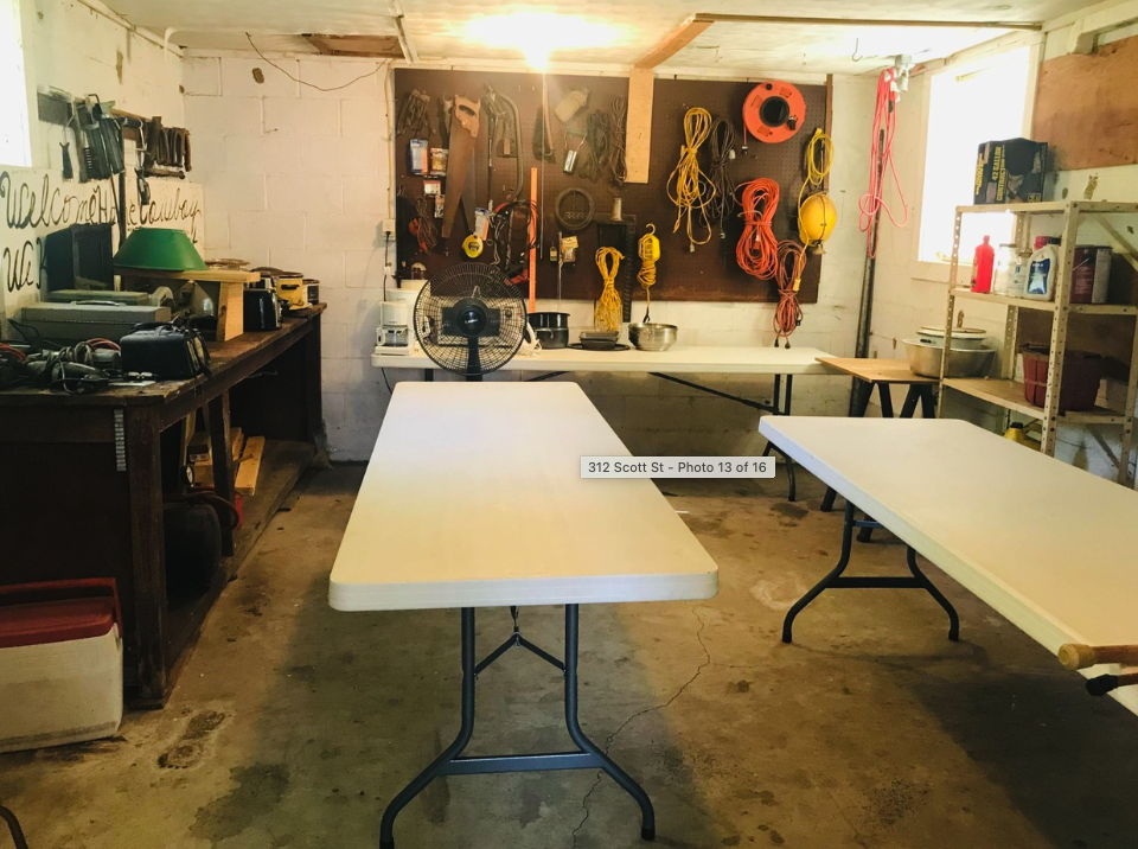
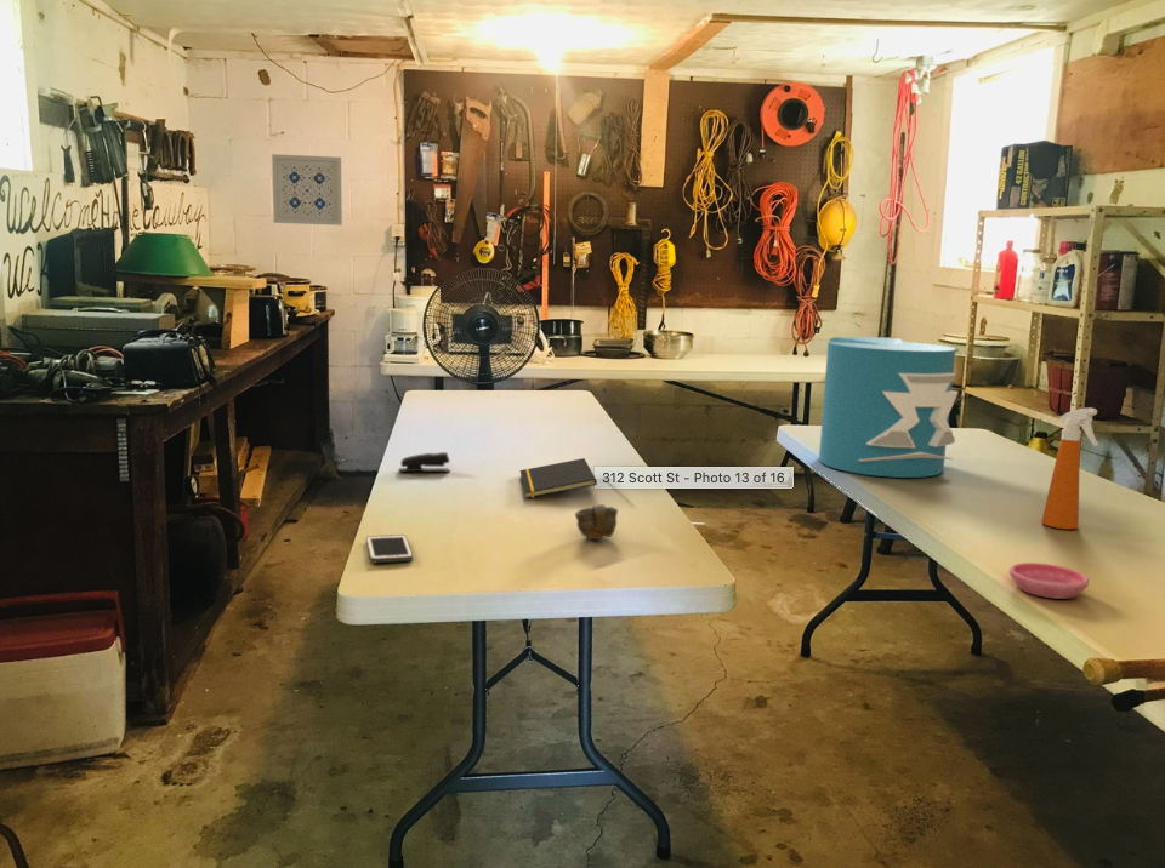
+ spray bottle (1073, 467)
+ notepad (556, 476)
+ saucer (1047, 581)
+ wall art (307, 189)
+ stapler (424, 461)
+ cell phone (388, 548)
+ bucket (888, 404)
+ cup (595, 519)
